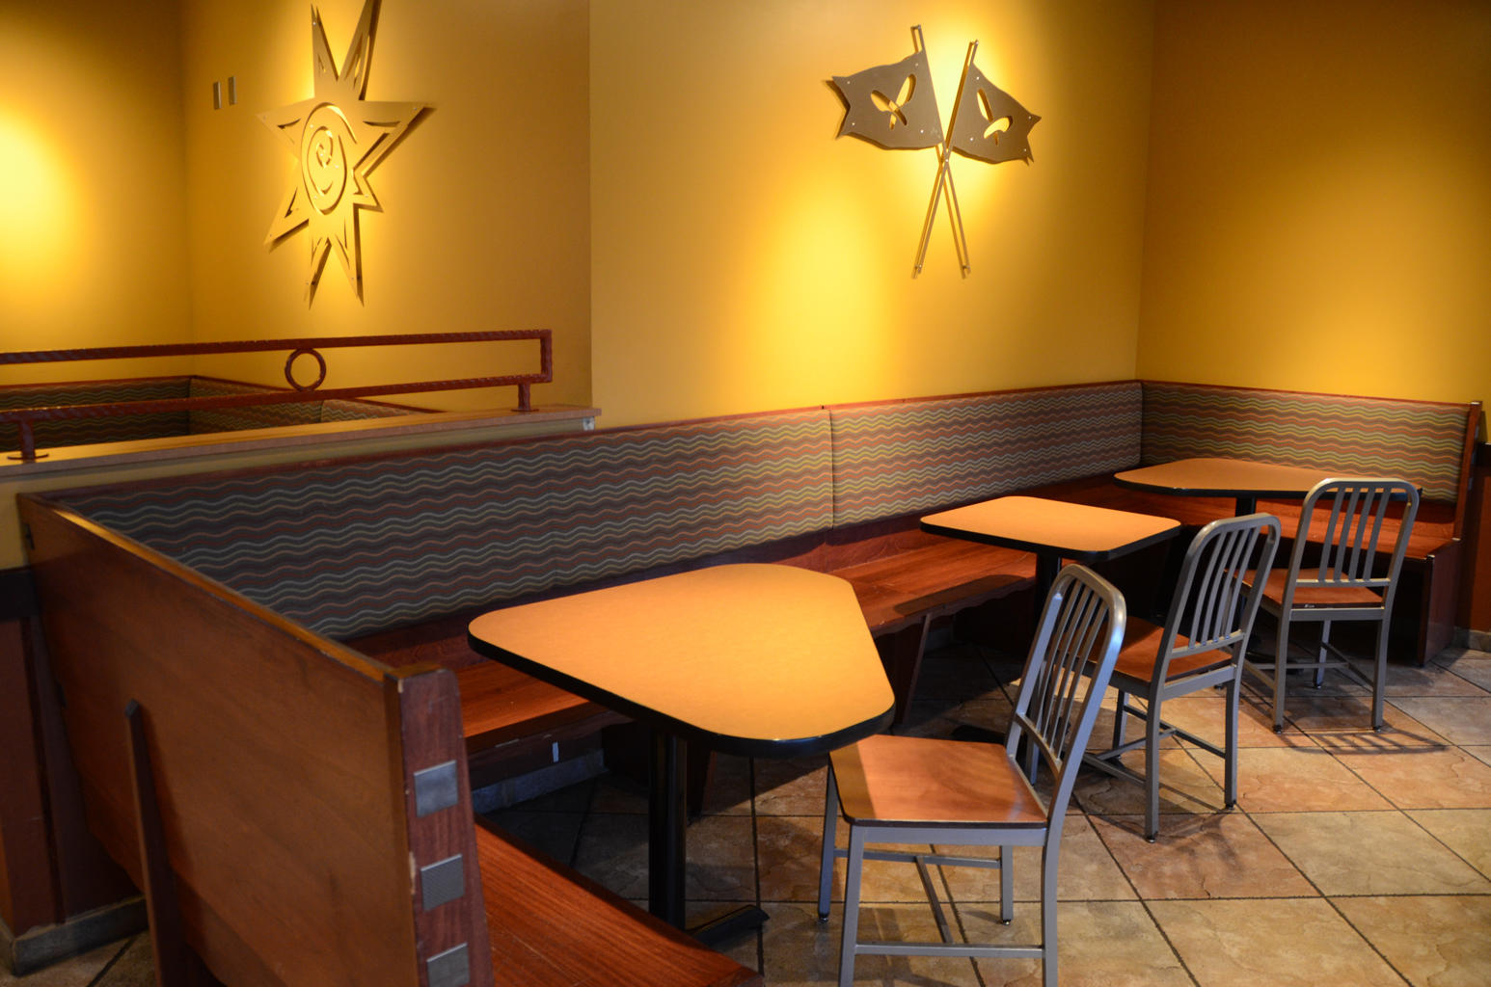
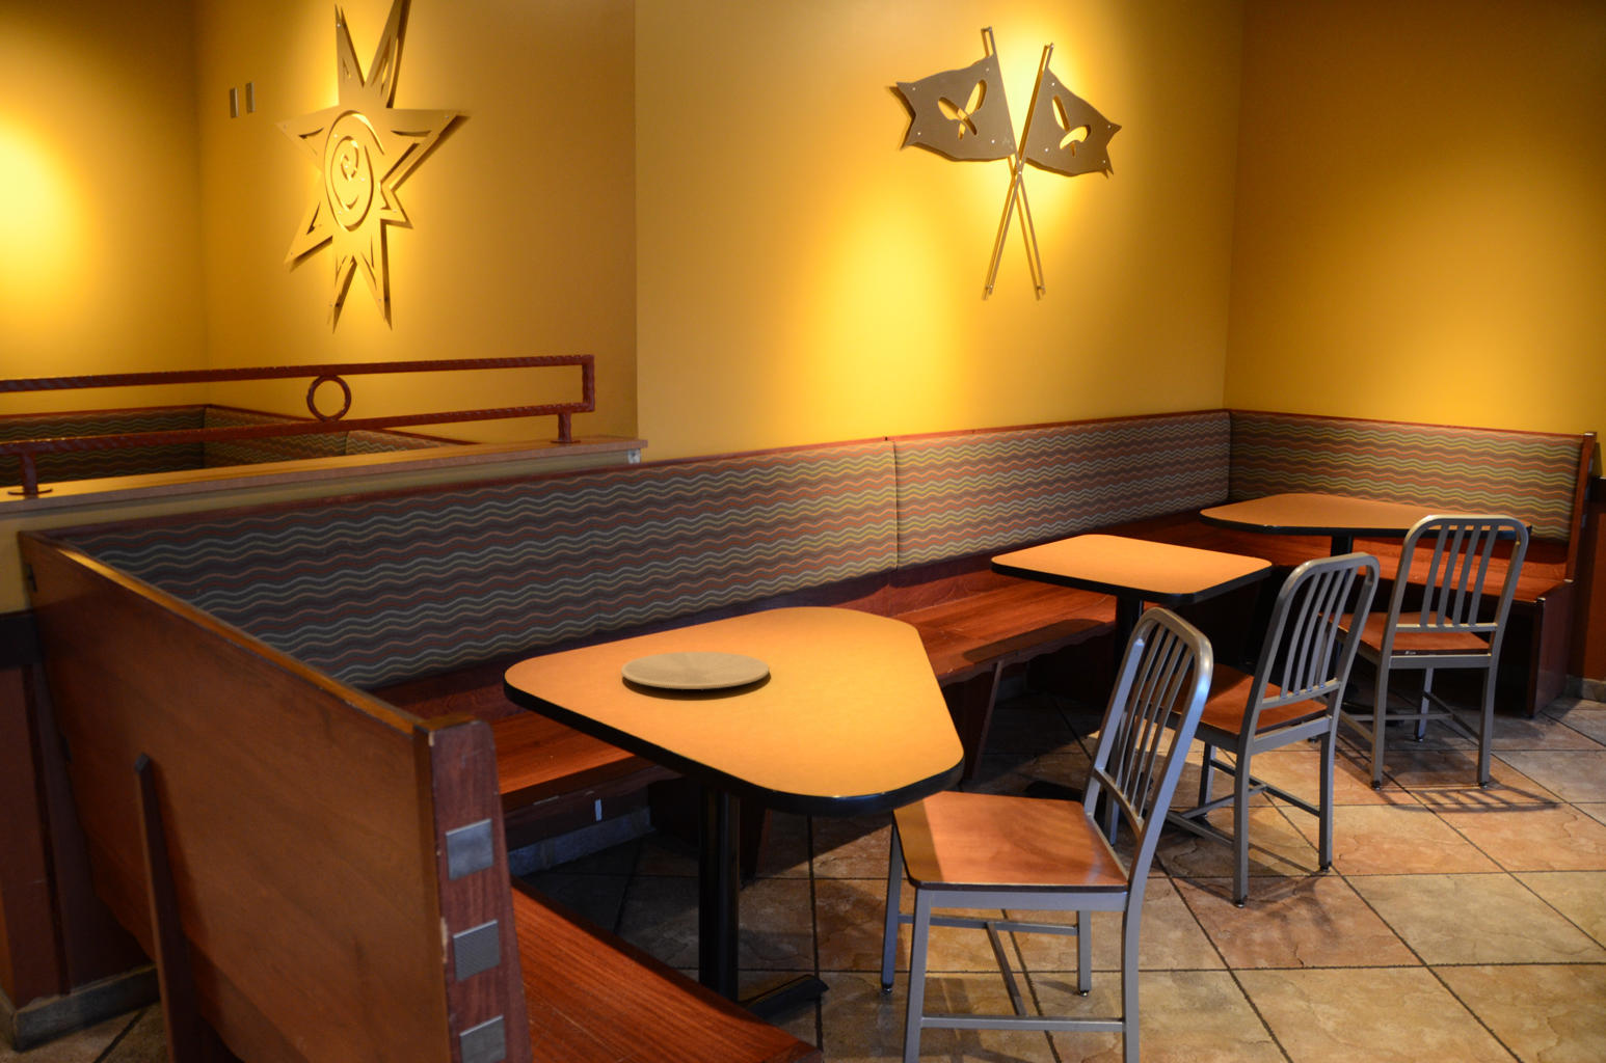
+ plate (694, 670)
